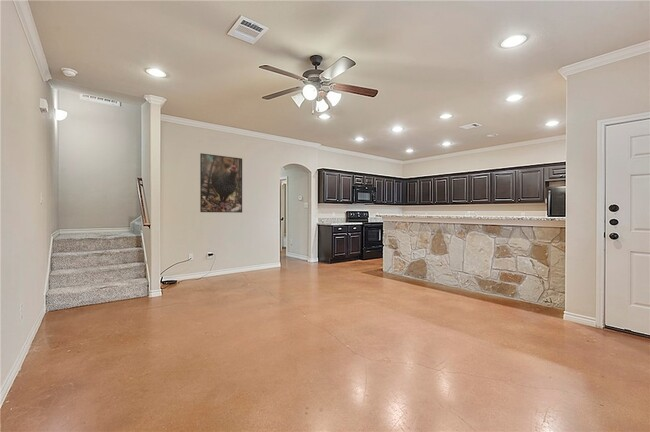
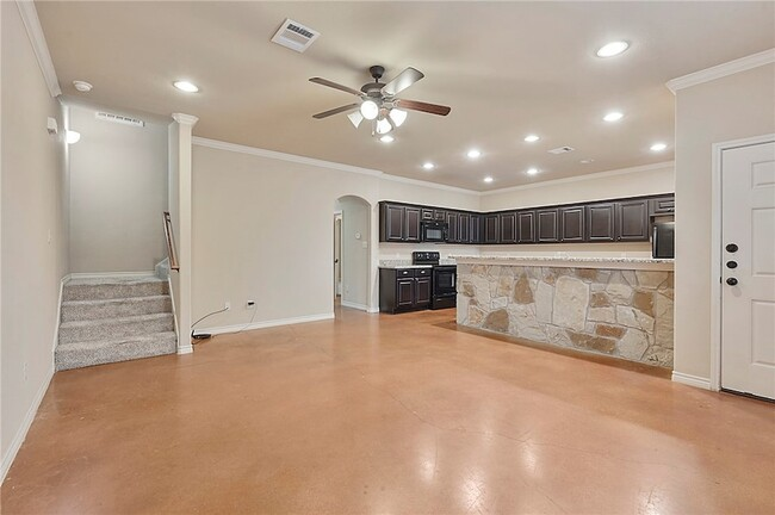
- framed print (222, 184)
